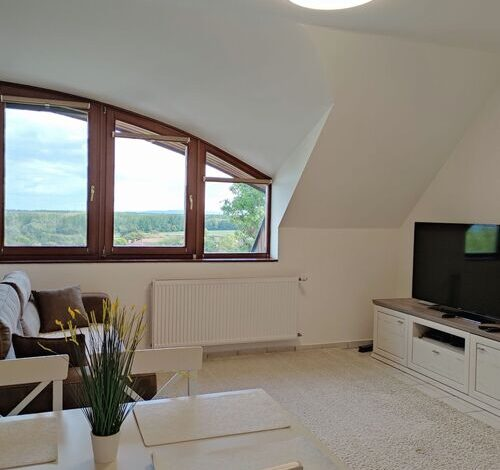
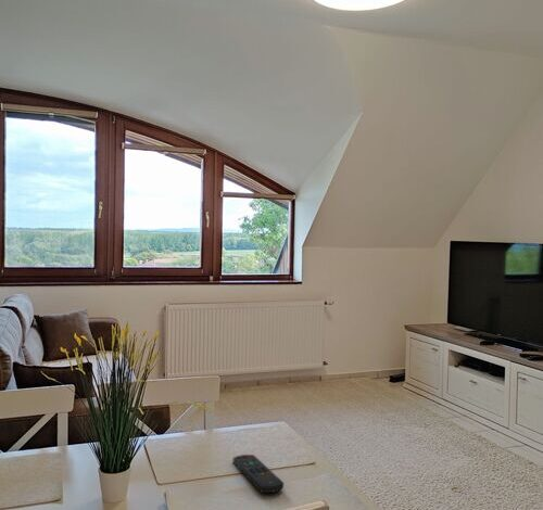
+ remote control (256, 471)
